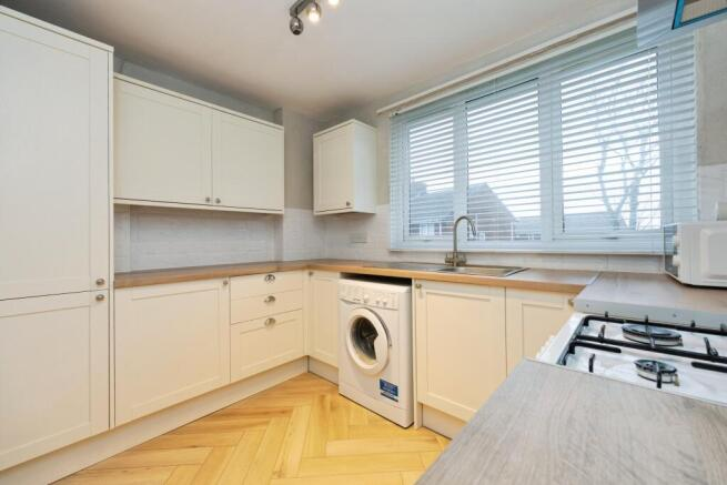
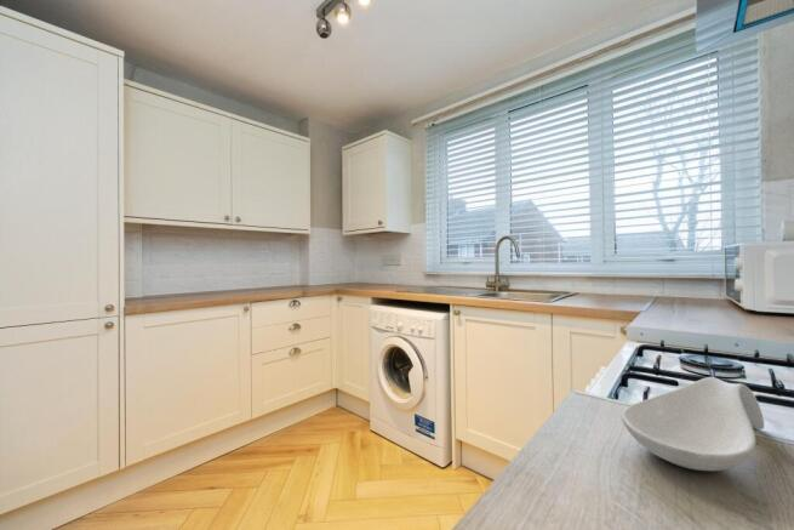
+ spoon rest (703, 415)
